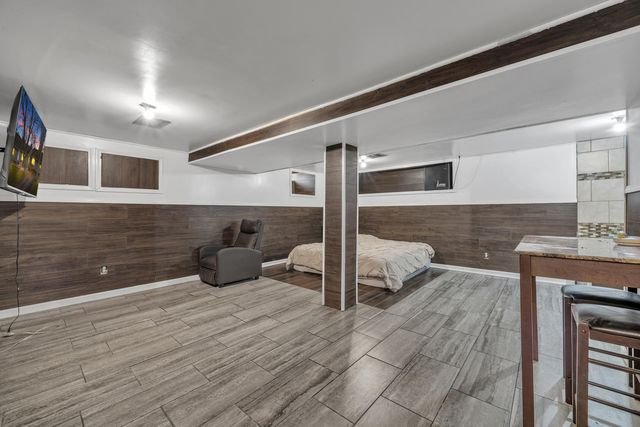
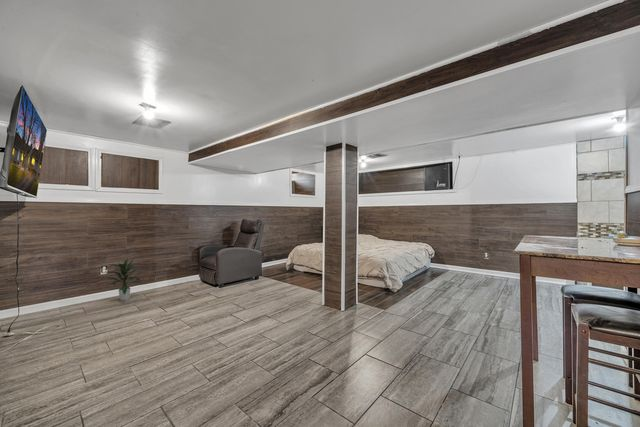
+ indoor plant (123, 278)
